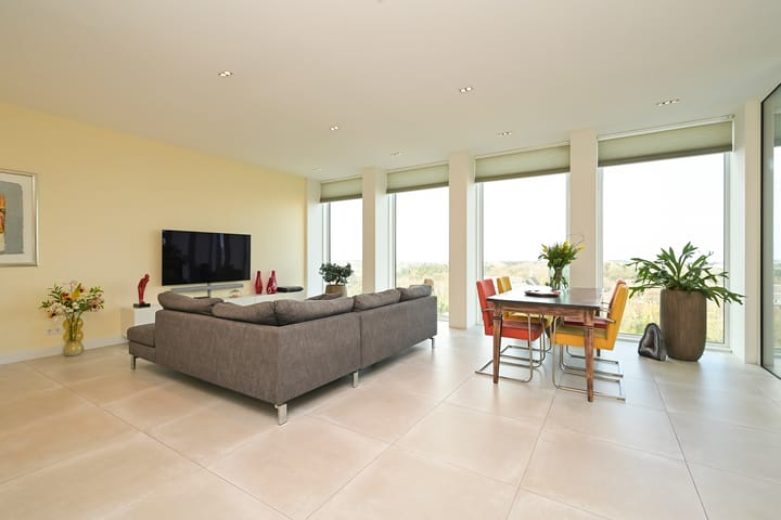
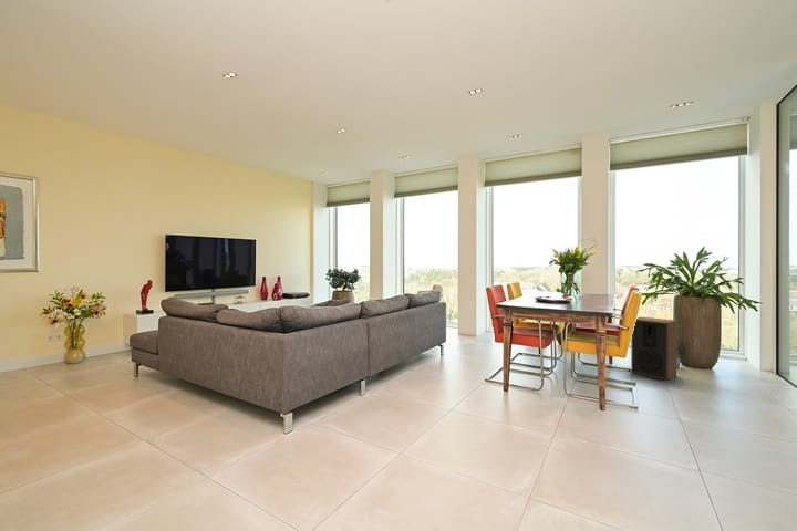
+ speaker (653, 346)
